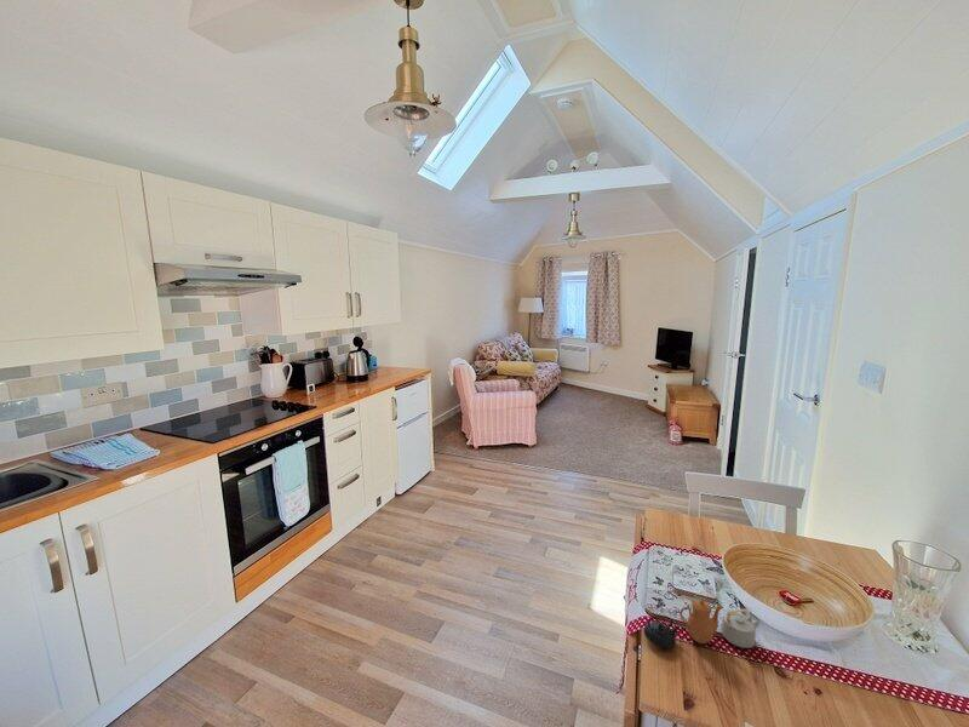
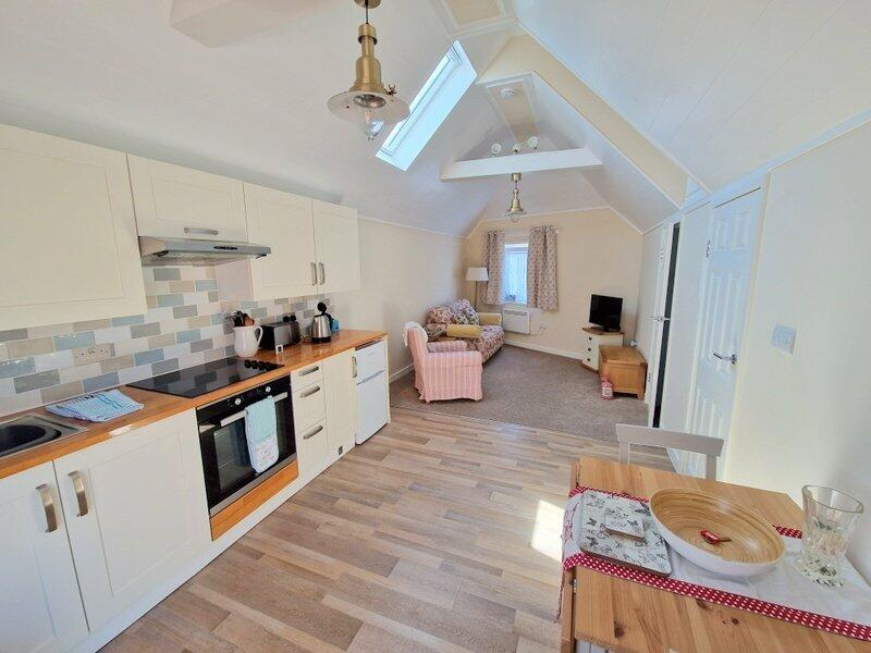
- teapot (703, 618)
